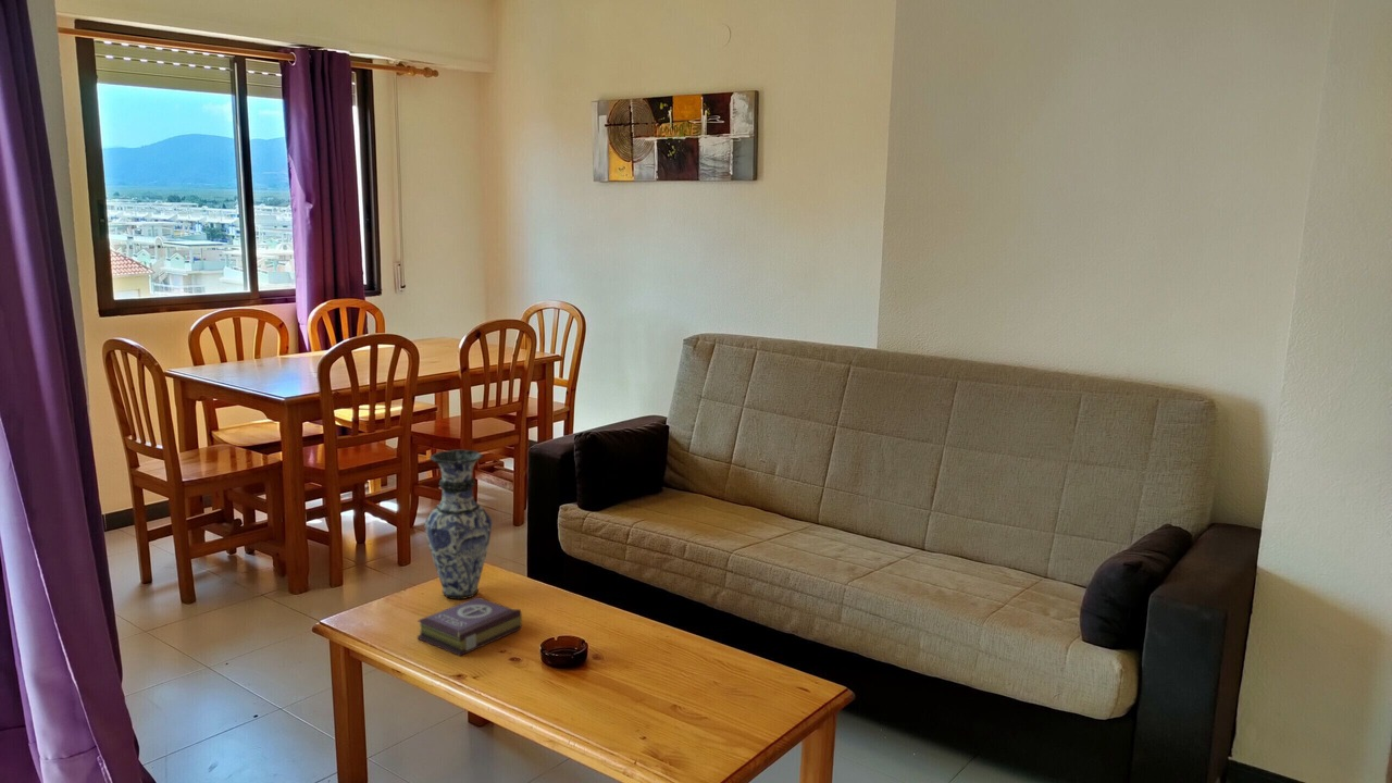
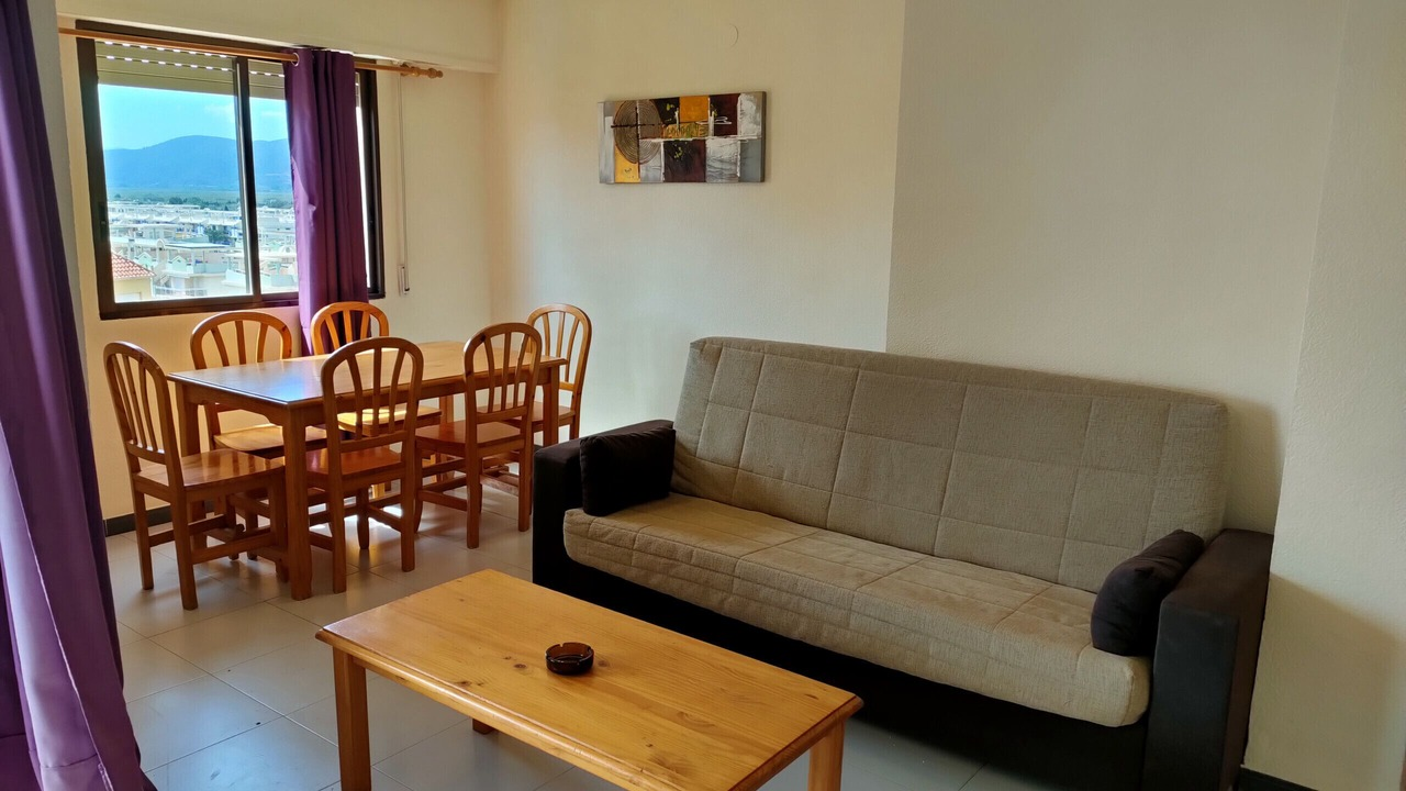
- book (470, 623)
- vase (458, 525)
